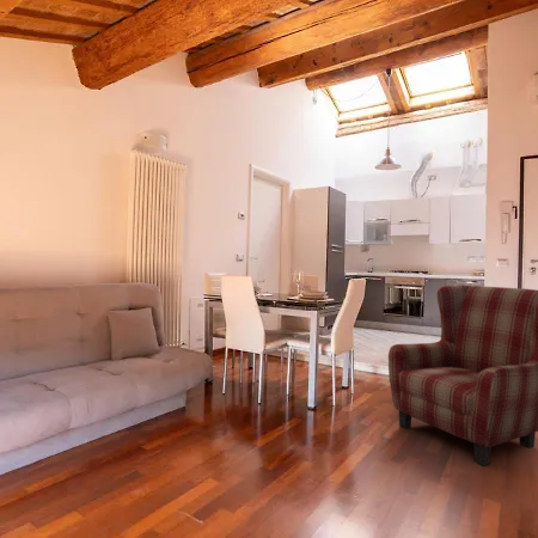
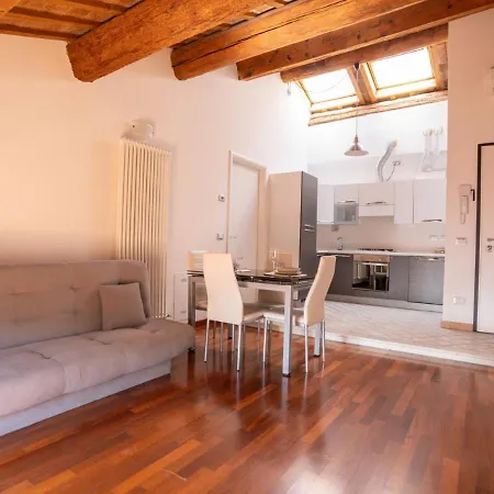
- armchair (471, 361)
